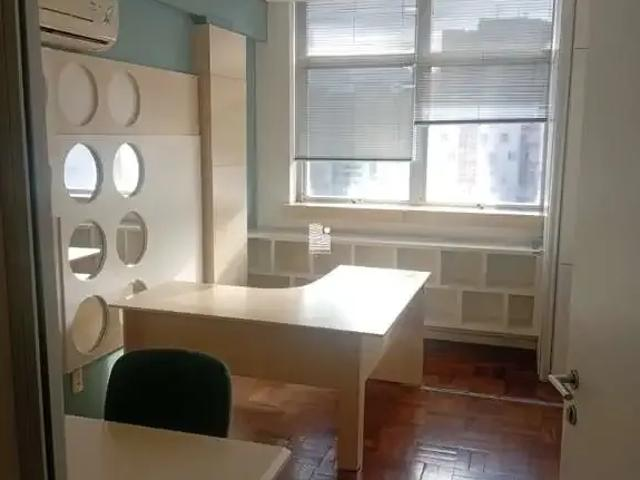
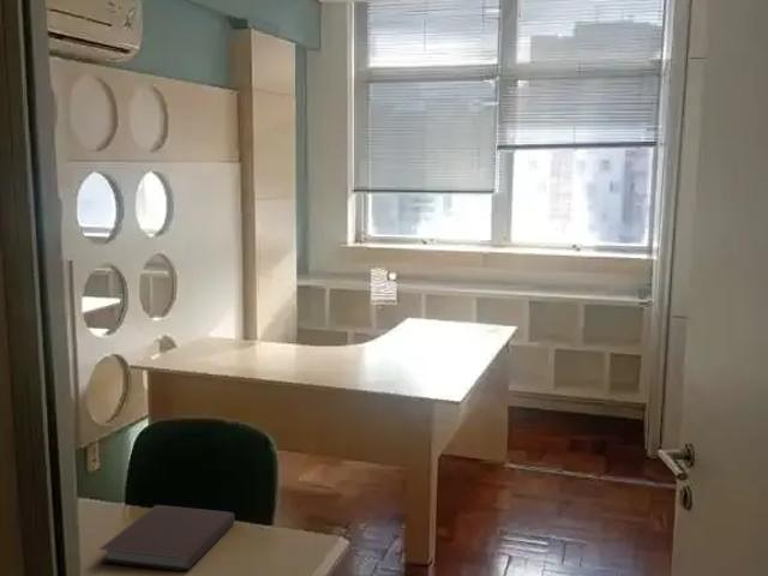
+ notebook (170, 535)
